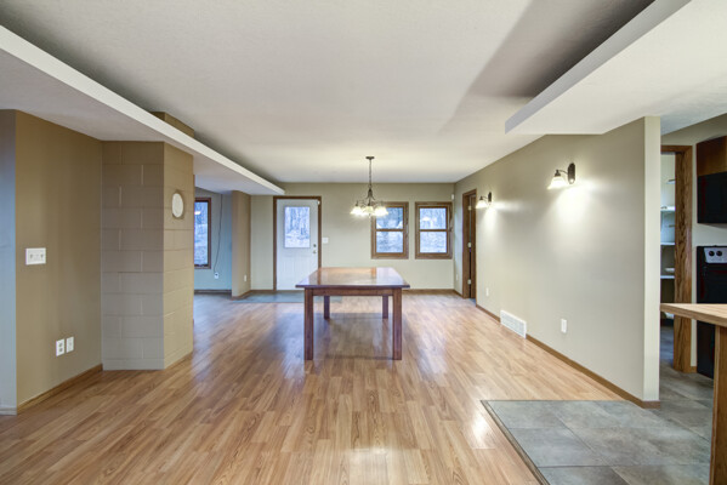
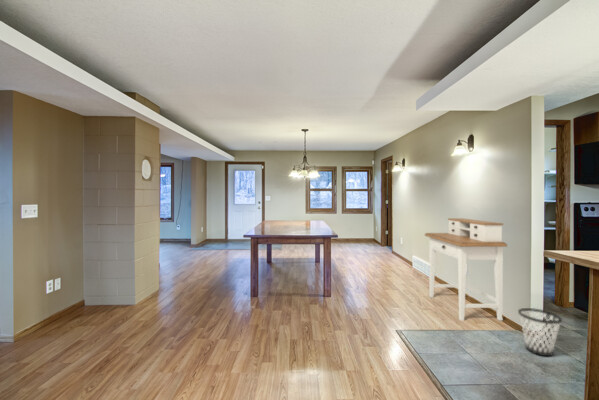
+ desk (460, 263)
+ wastebasket (539, 332)
